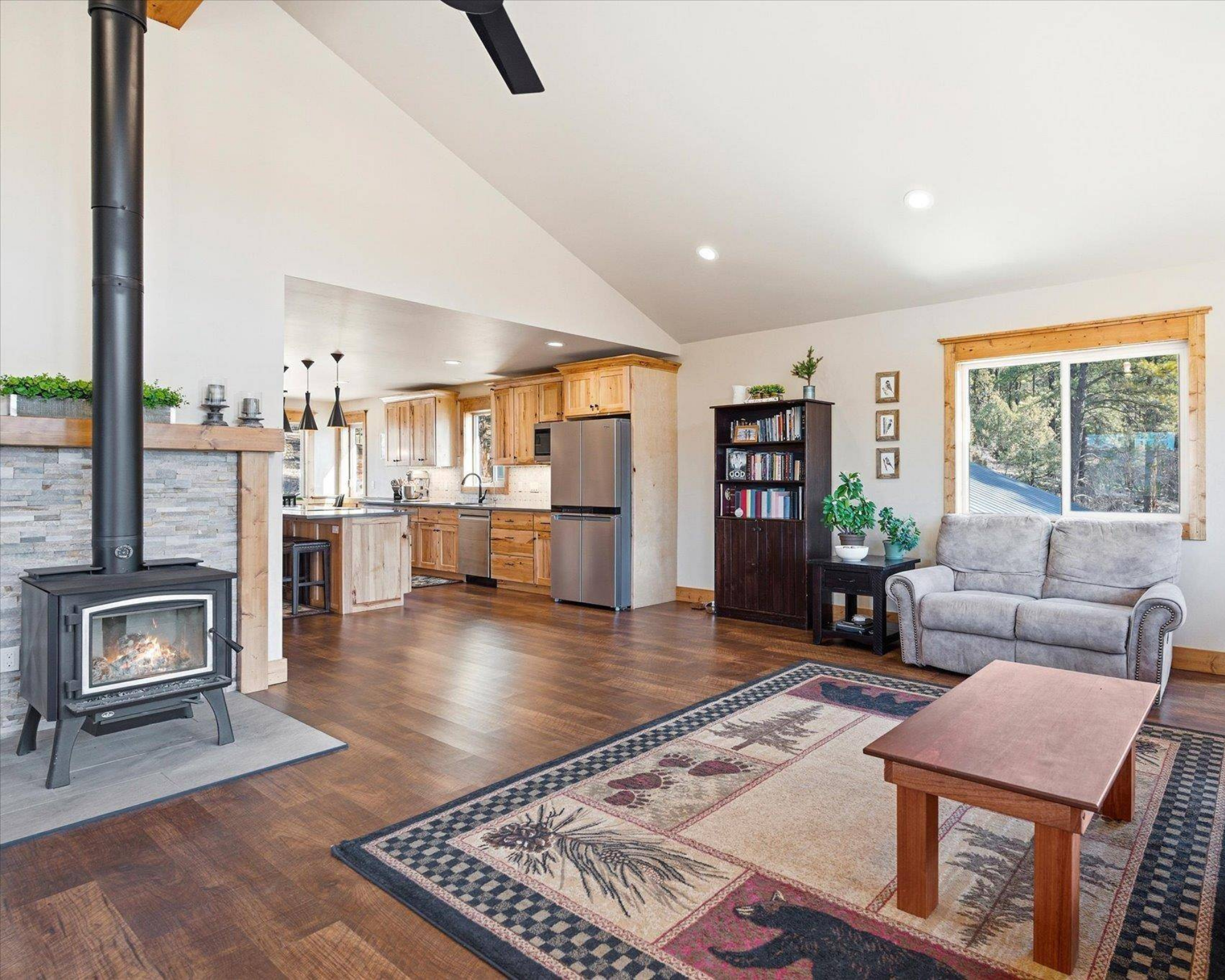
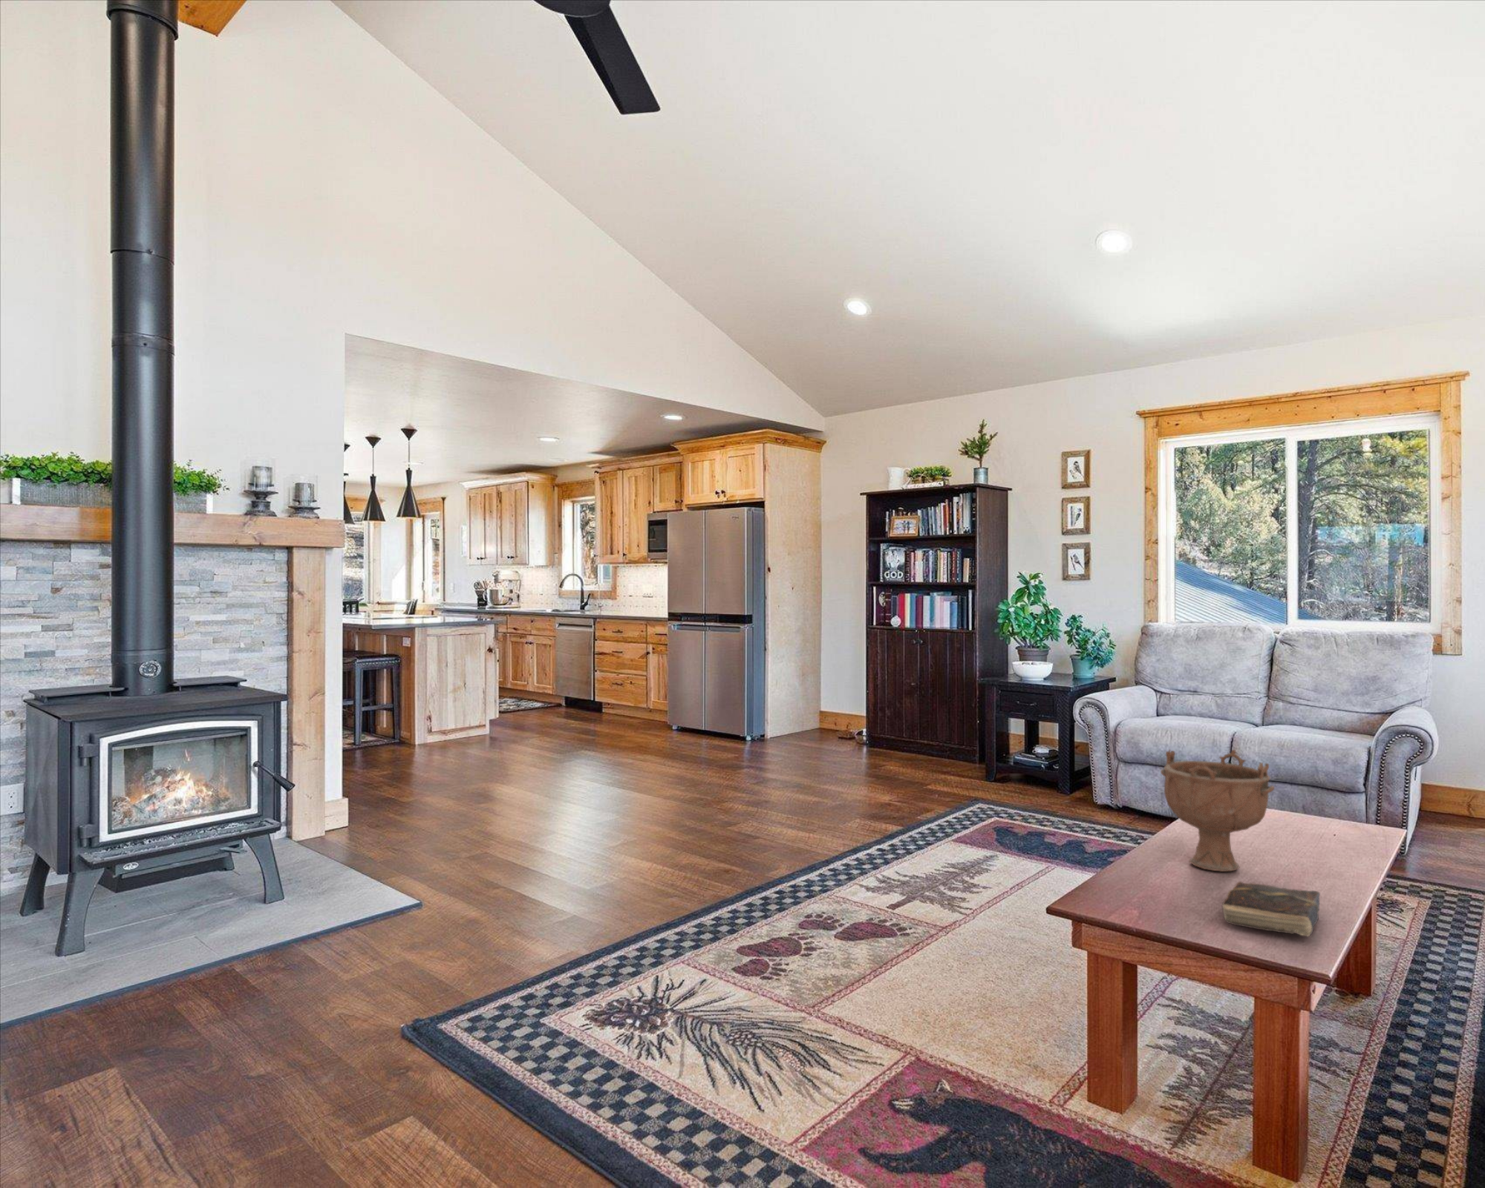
+ decorative bowl (1215, 810)
+ book (1272, 906)
